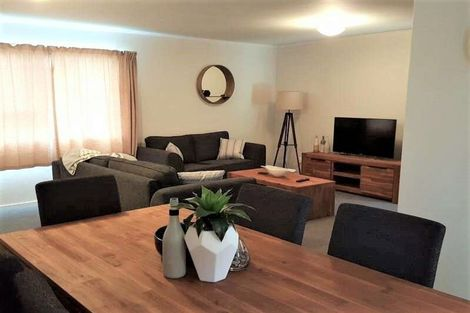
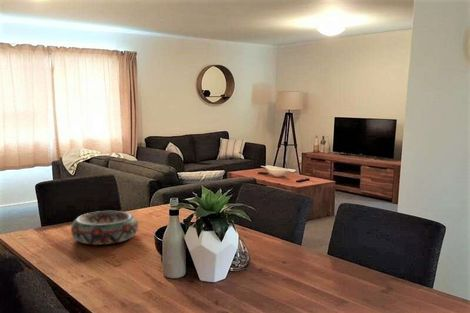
+ decorative bowl (105, 227)
